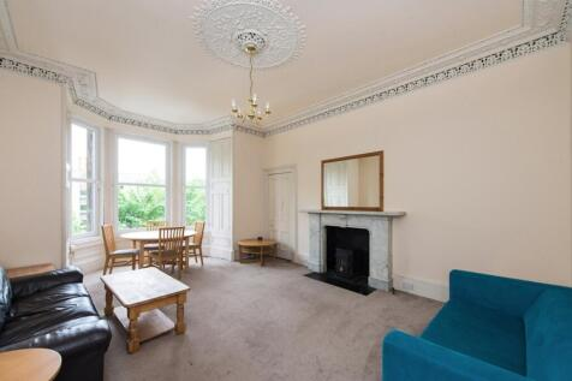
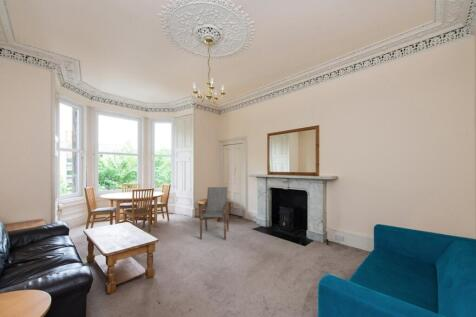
+ armchair (215, 211)
